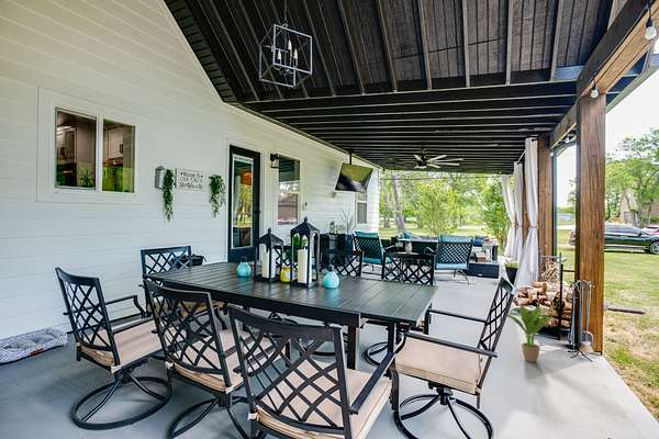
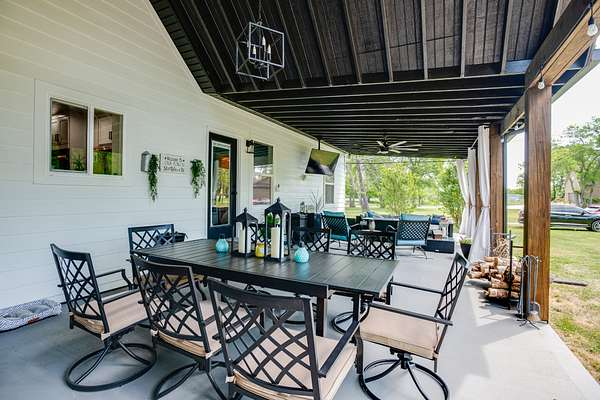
- potted plant (532, 329)
